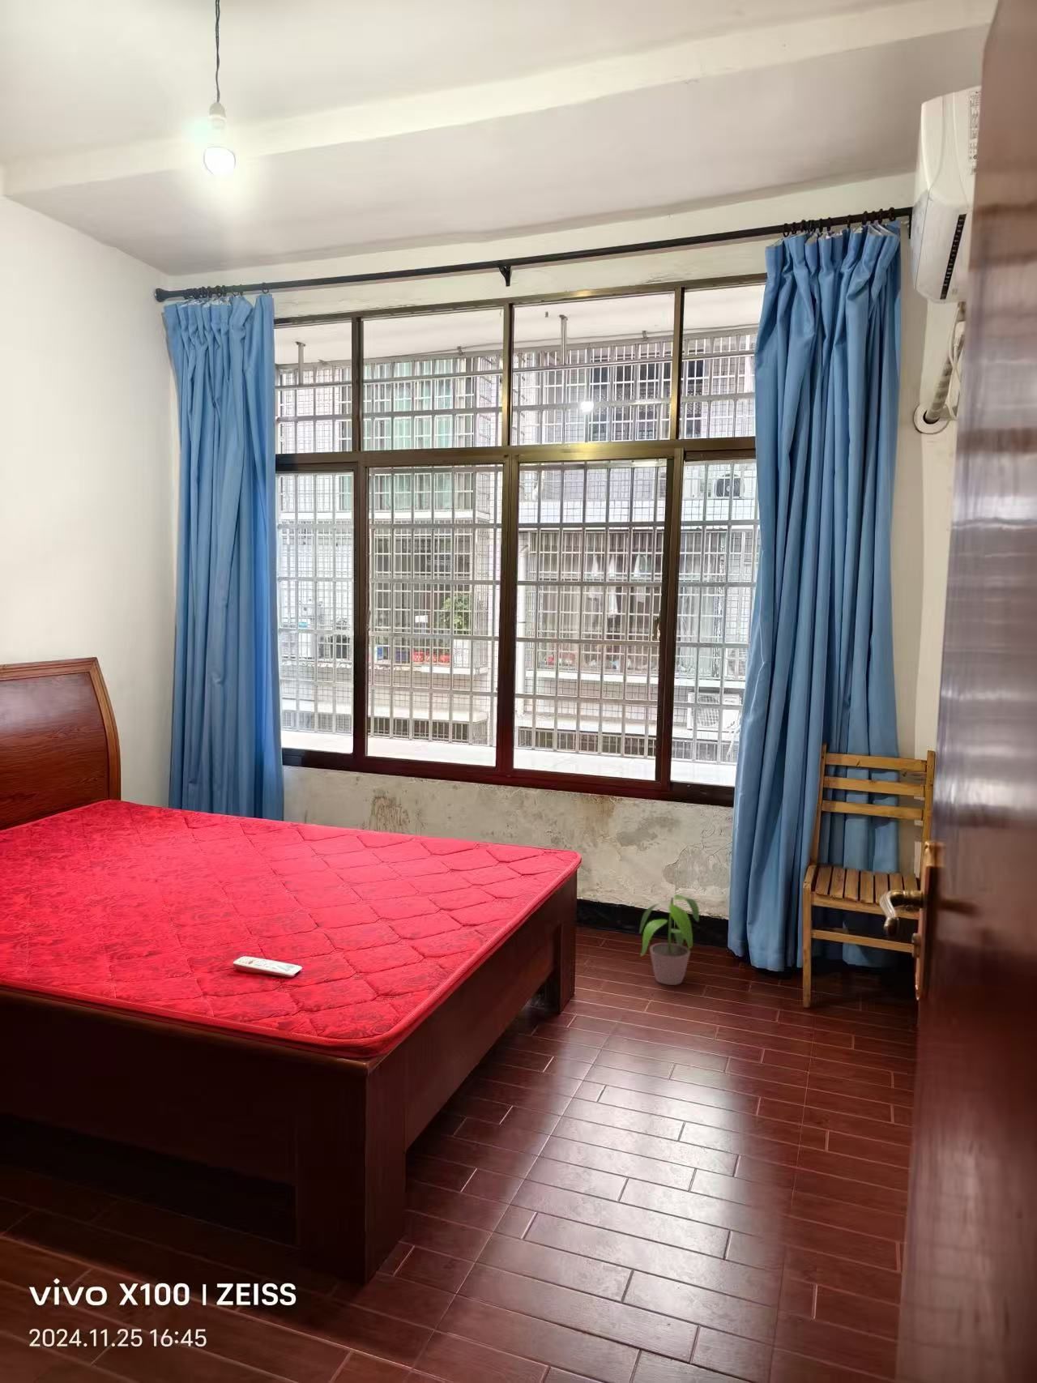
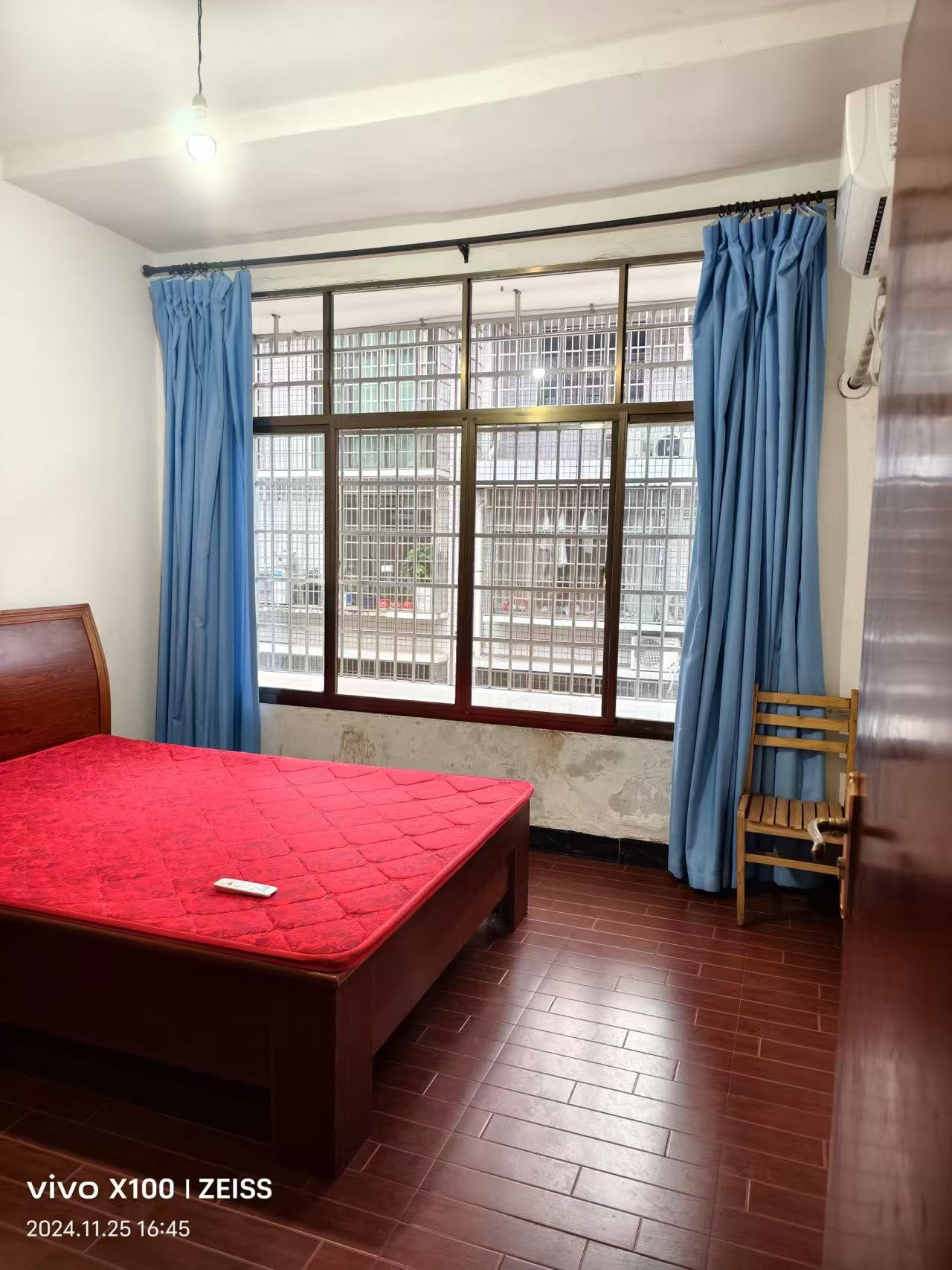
- potted plant (669, 939)
